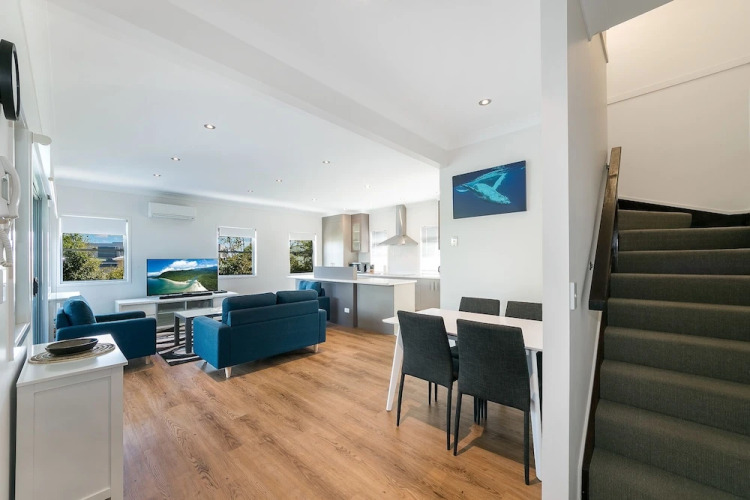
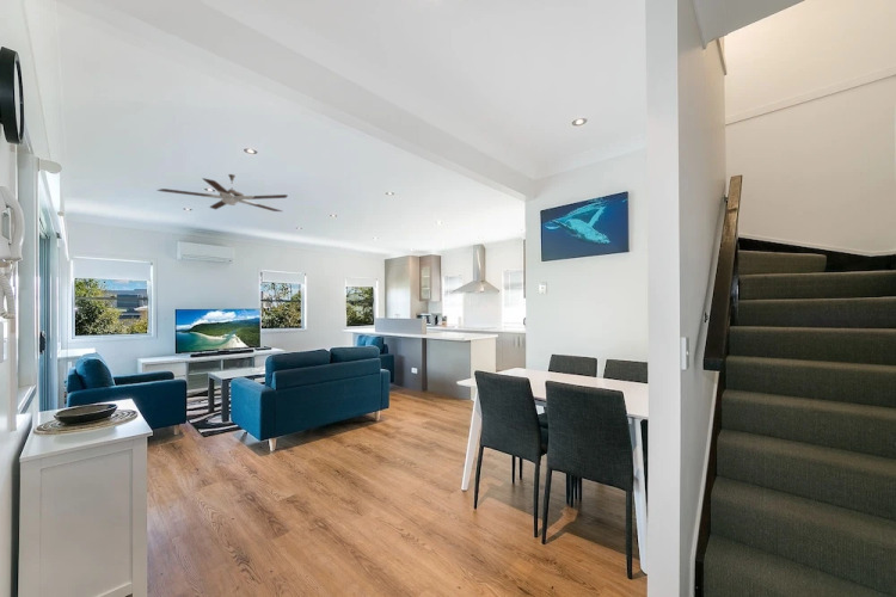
+ ceiling fan (226, 190)
